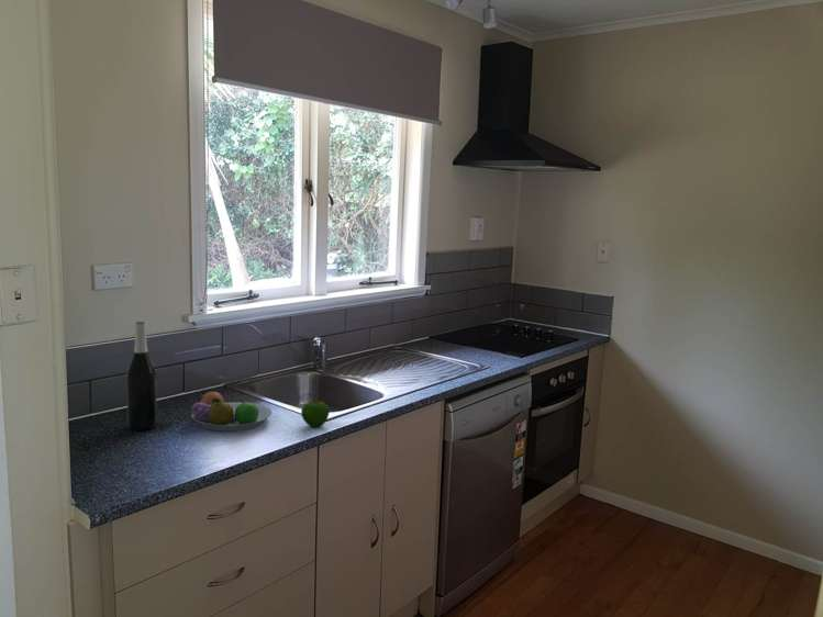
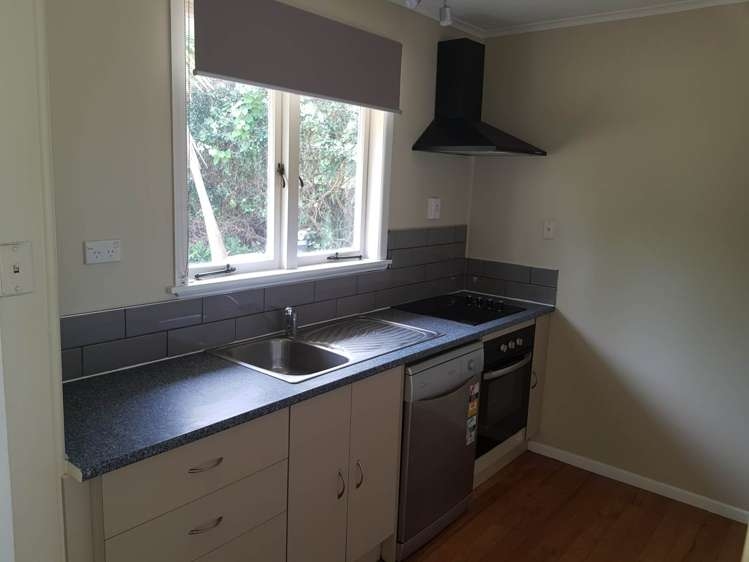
- apple (314, 414)
- fruit bowl (232, 406)
- wine bottle (141, 374)
